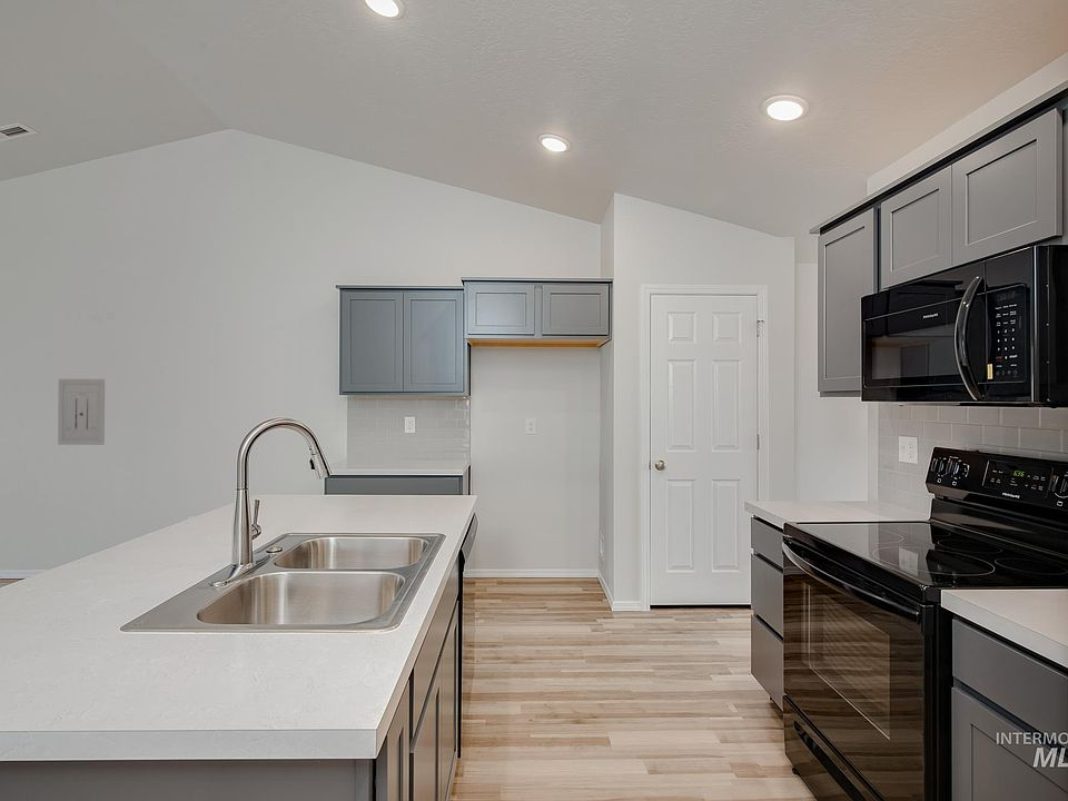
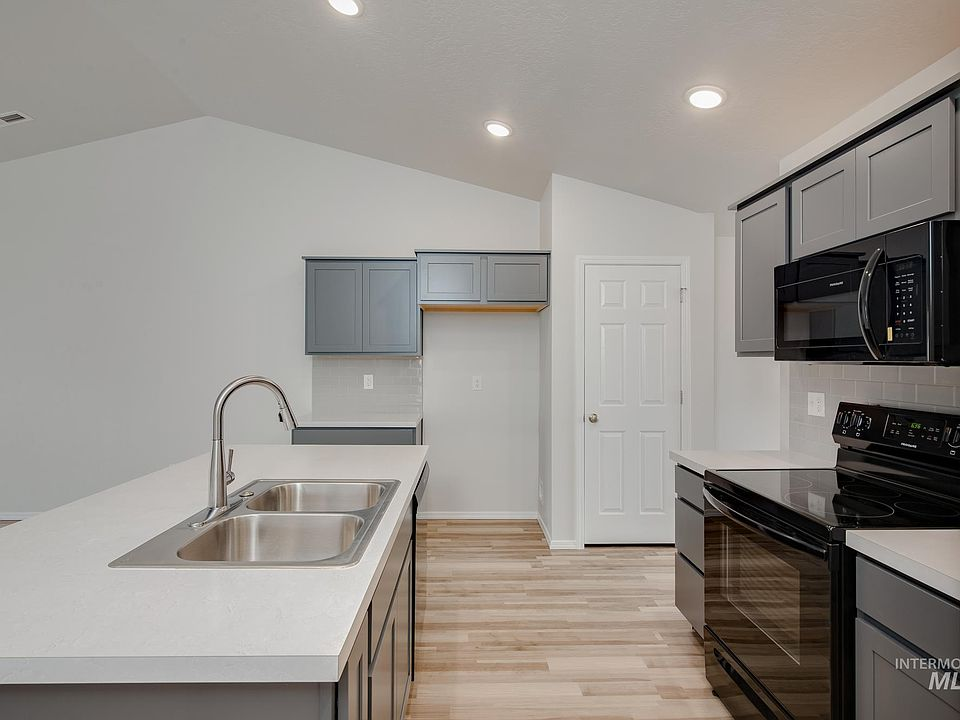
- wall art (81, 412)
